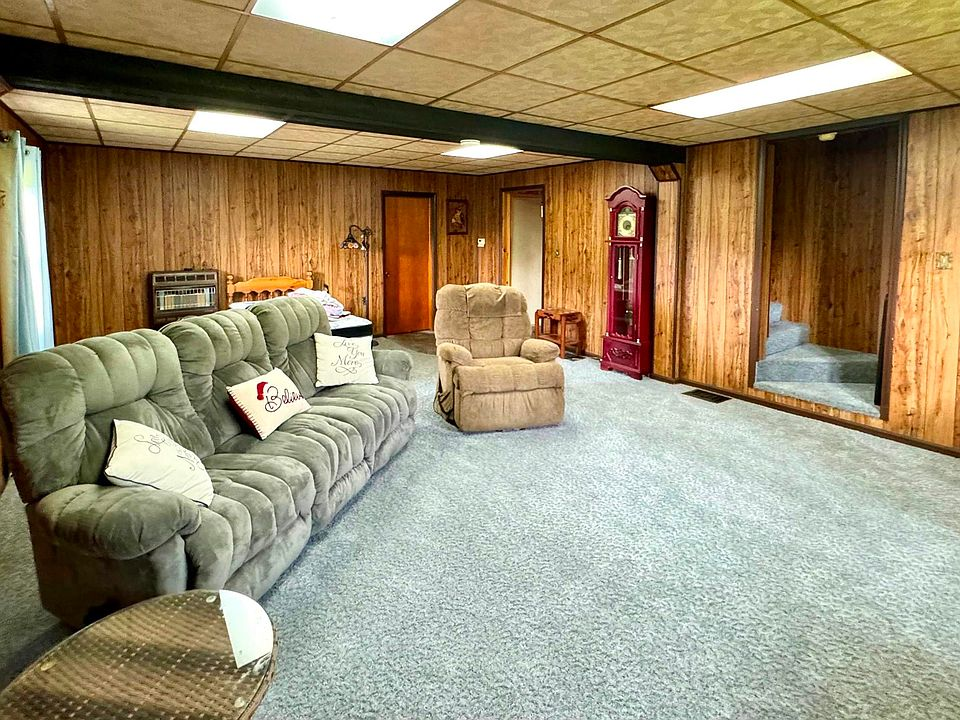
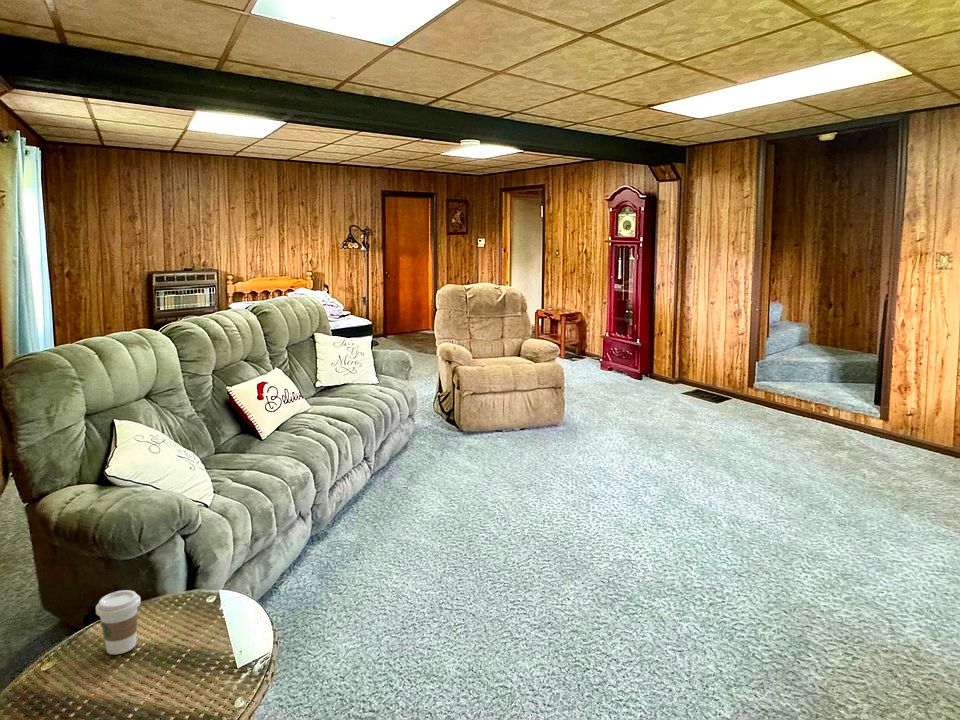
+ coffee cup (119, 622)
